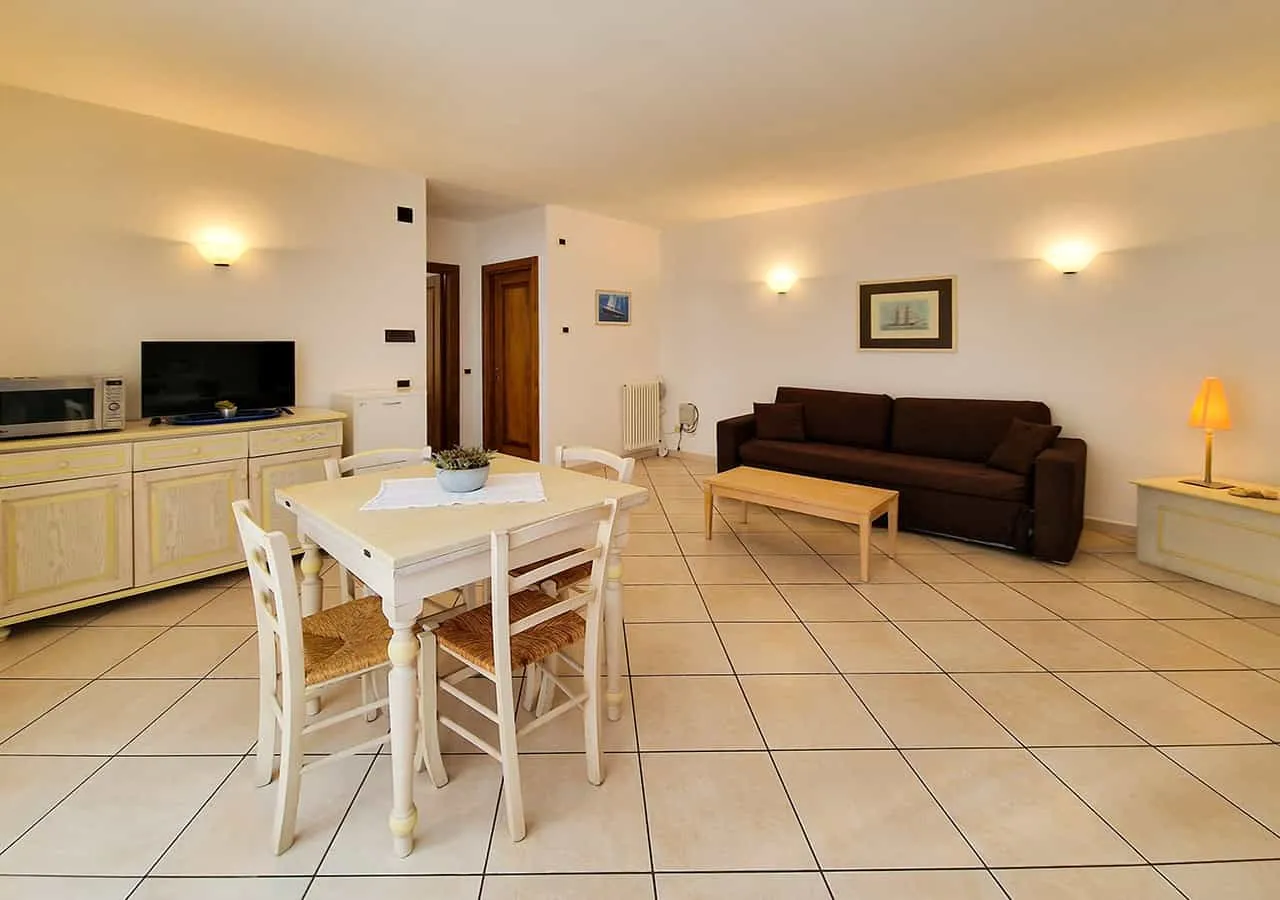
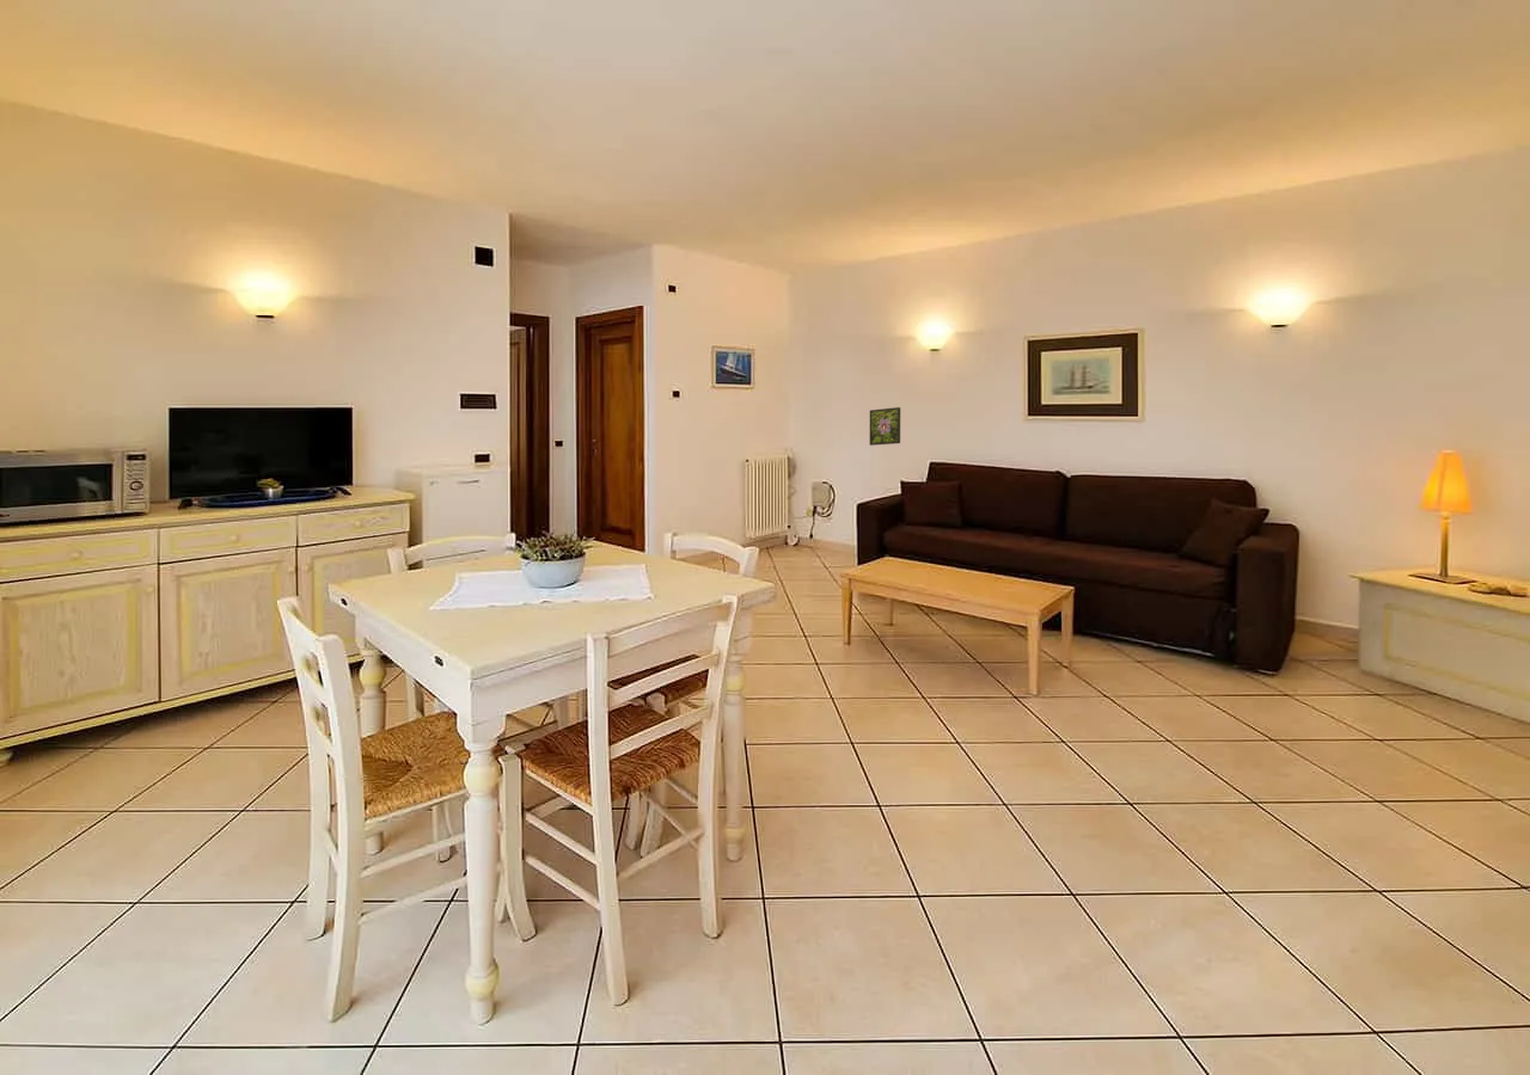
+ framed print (885, 426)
